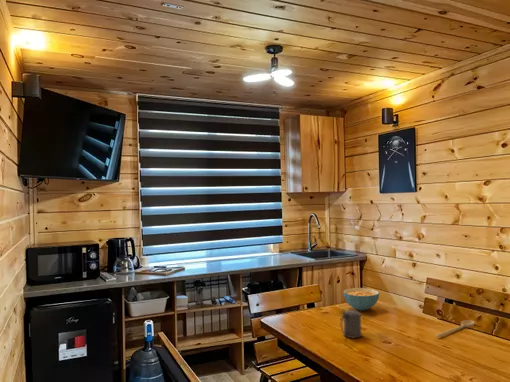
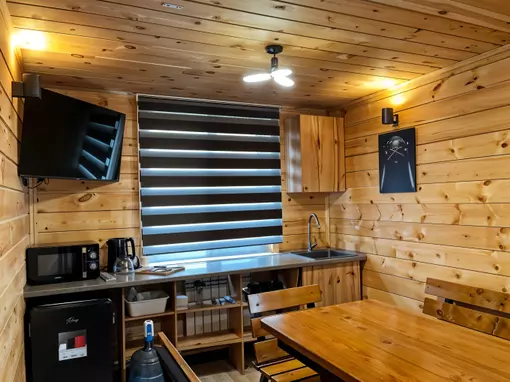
- beer stein (350, 321)
- spoon (455, 328)
- cereal bowl (361, 300)
